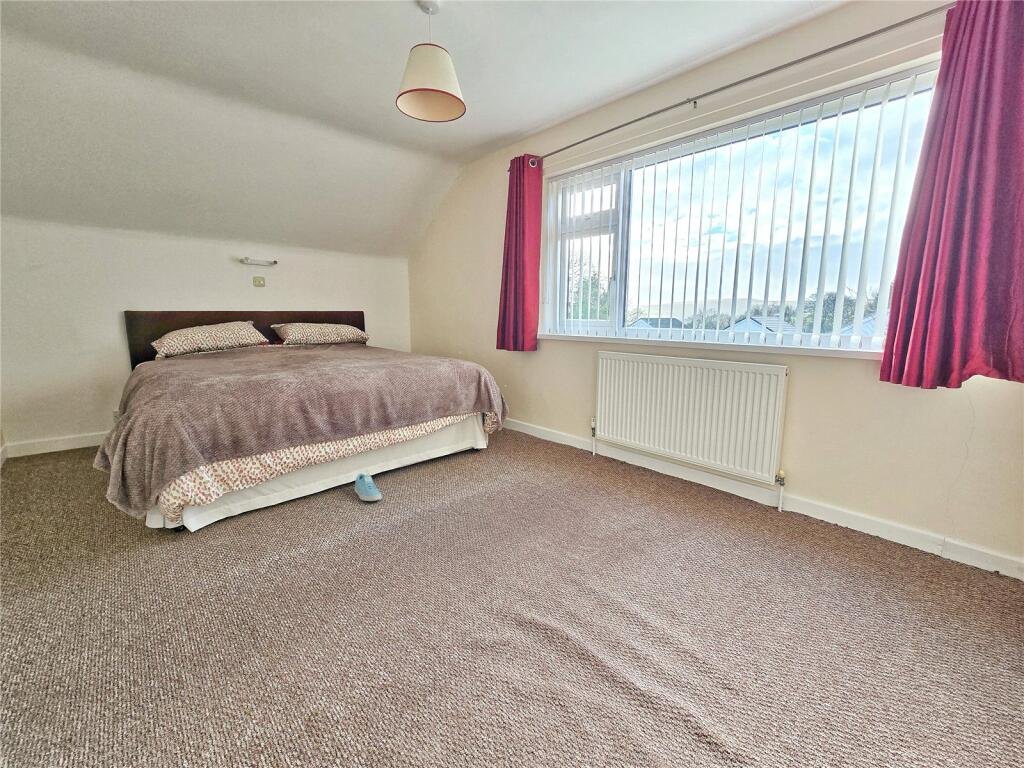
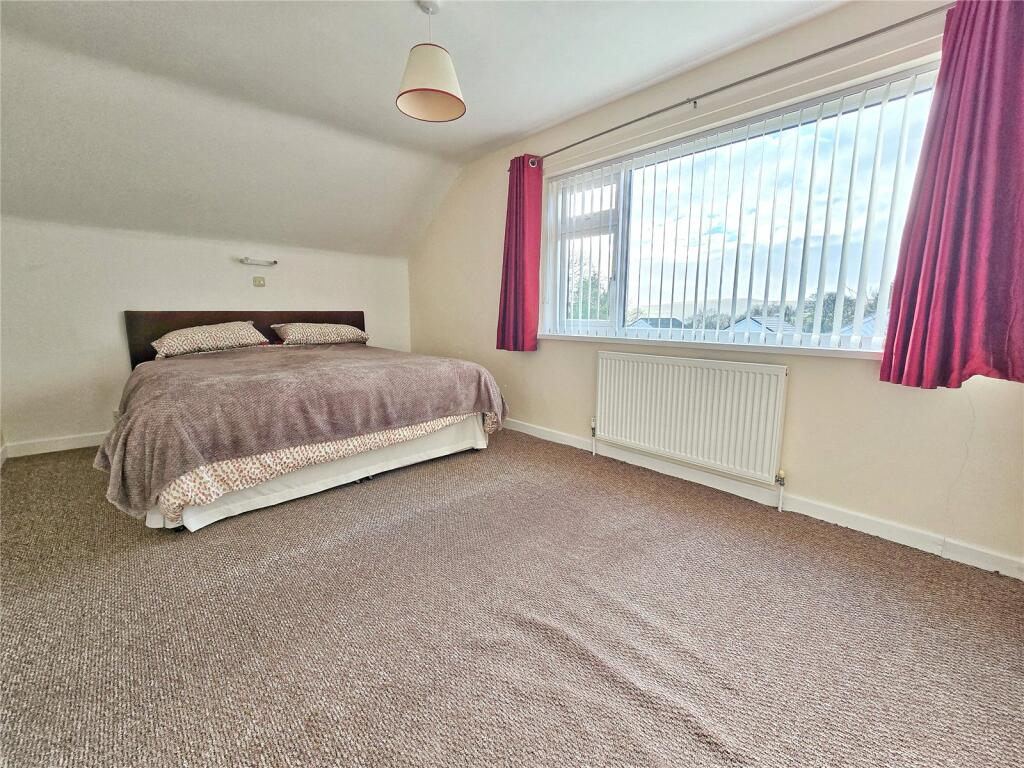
- sneaker (366, 486)
